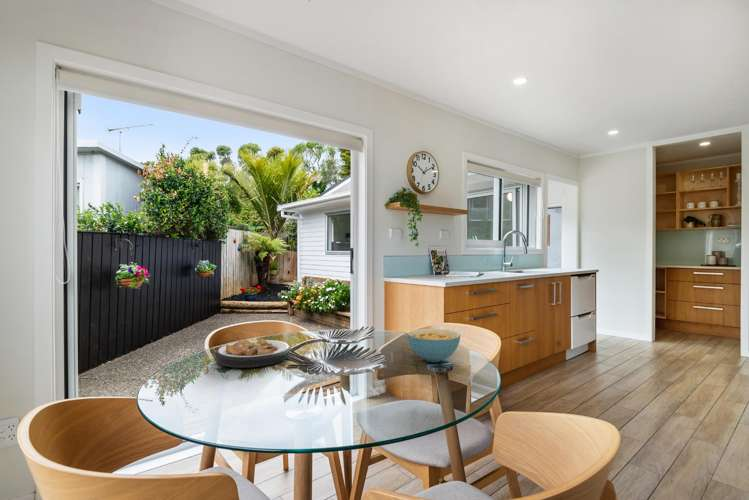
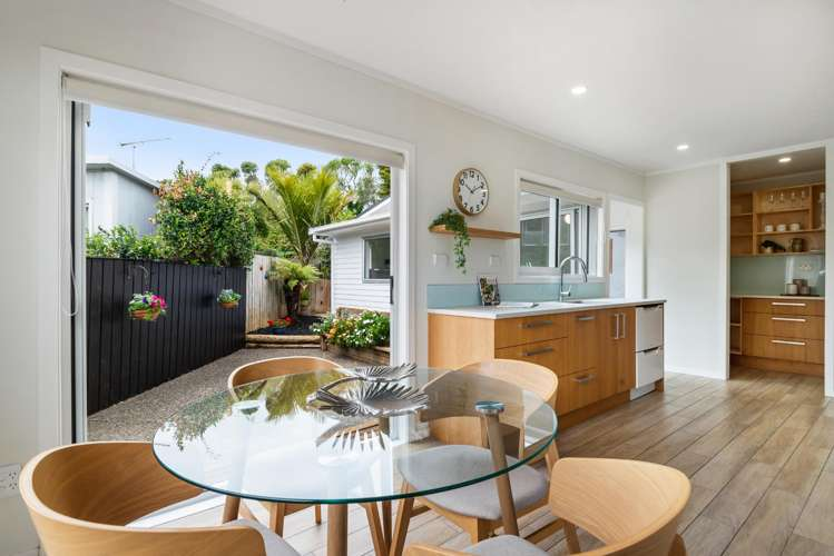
- cereal bowl (433, 346)
- plate (253, 349)
